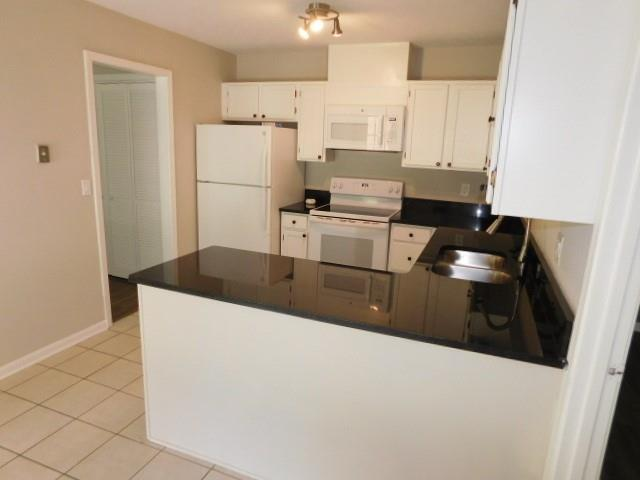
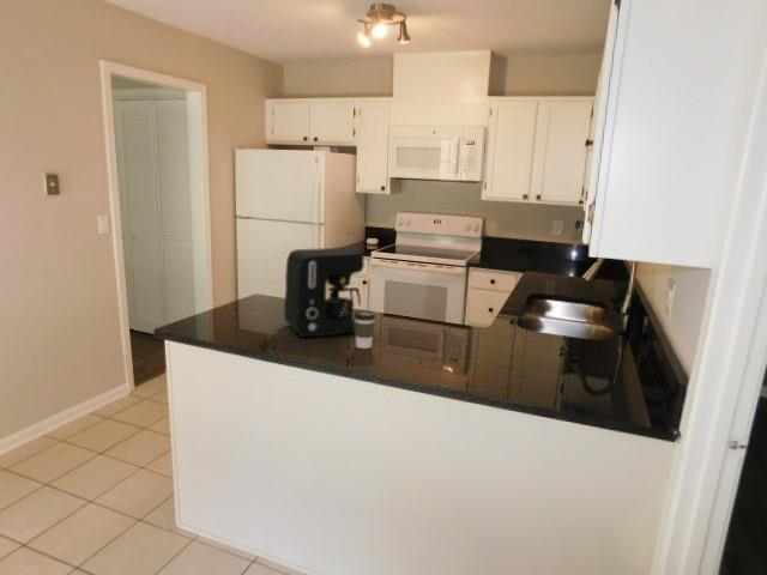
+ coffee maker (328, 290)
+ coffee cup (364, 329)
